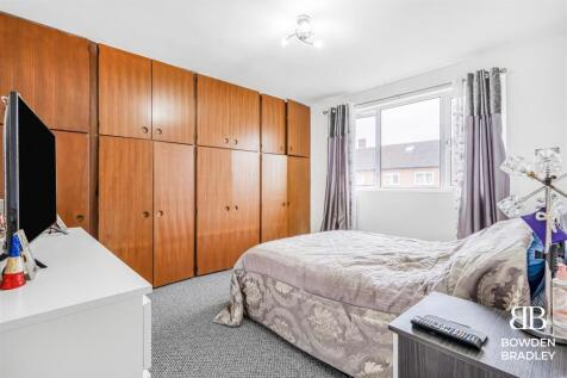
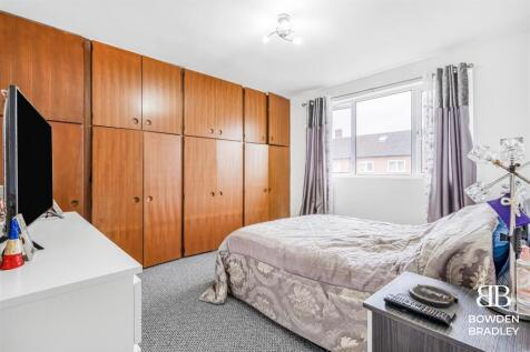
+ alarm clock (432, 294)
